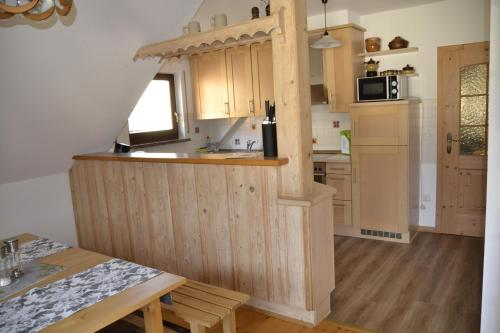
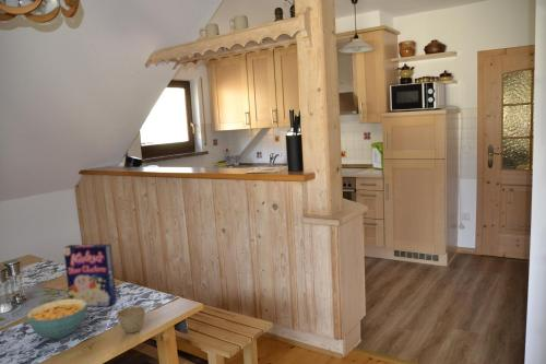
+ flower pot (131, 320)
+ cereal bowl (59, 321)
+ cereal box (90, 274)
